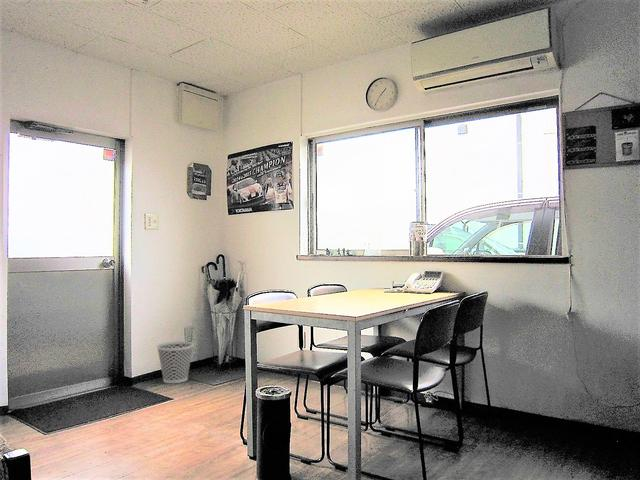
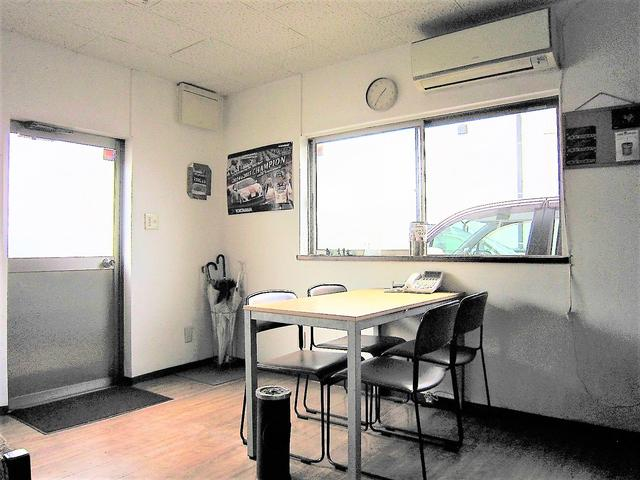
- wastebasket (175, 362)
